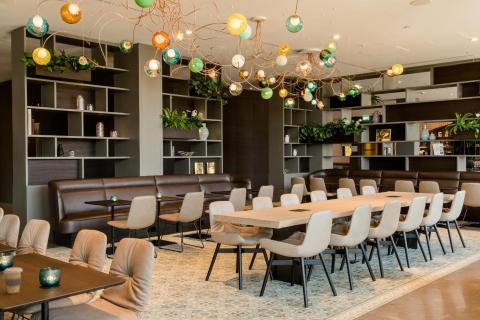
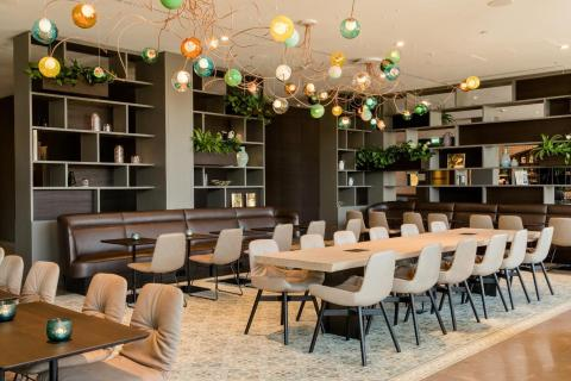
- coffee cup (13, 280)
